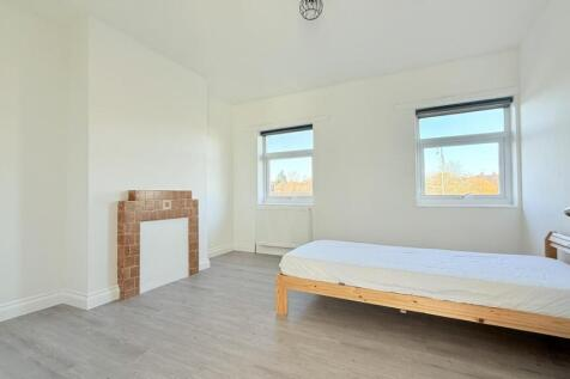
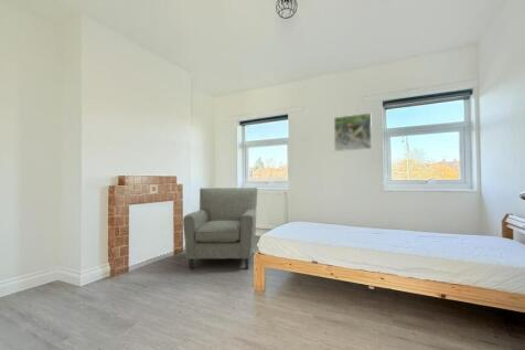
+ chair (224, 223)
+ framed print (352, 132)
